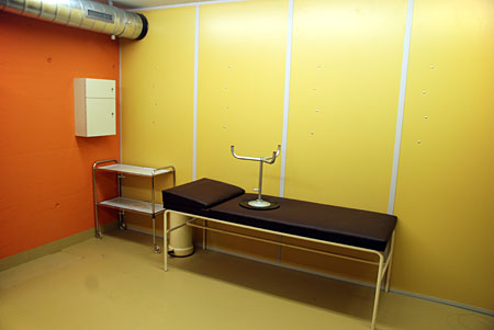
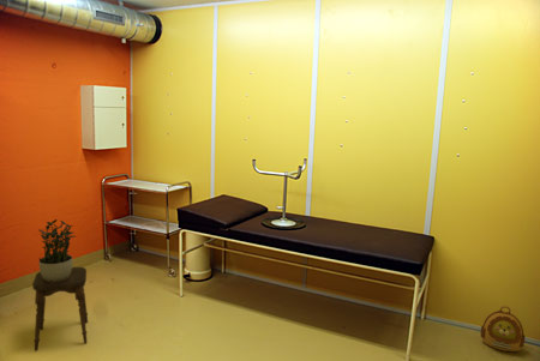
+ backpack (503, 326)
+ potted plant (58, 247)
+ stool (66, 291)
